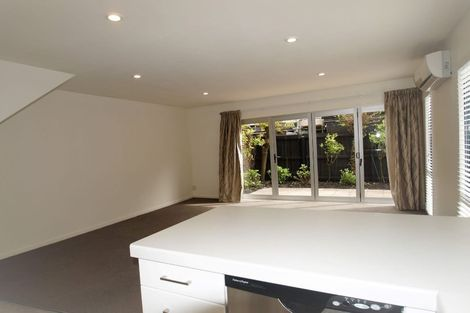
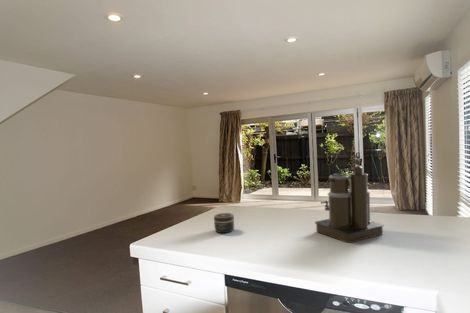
+ jar (224, 222)
+ coffee maker (347, 193)
